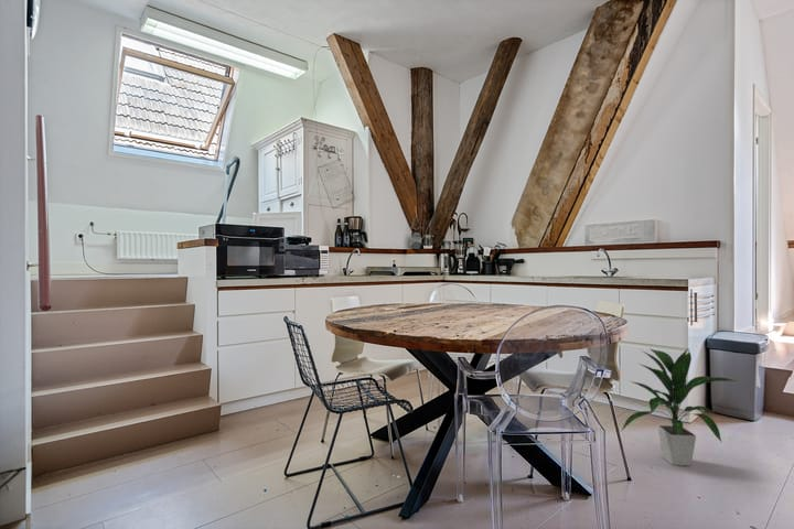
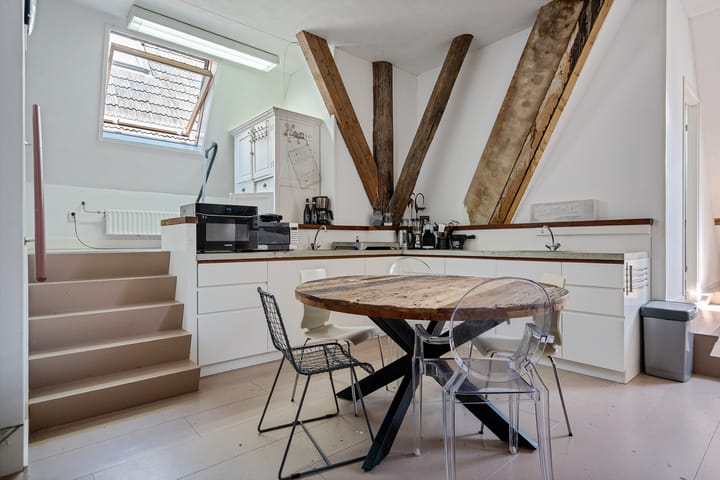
- indoor plant (670, 402)
